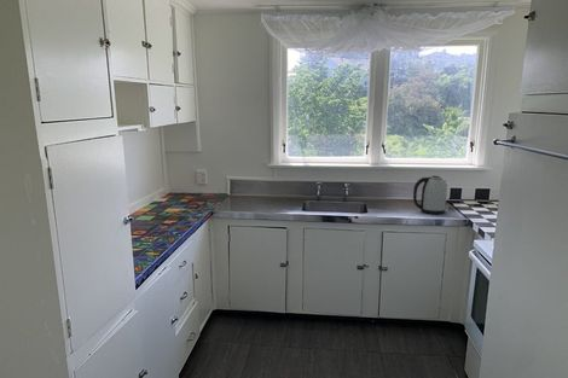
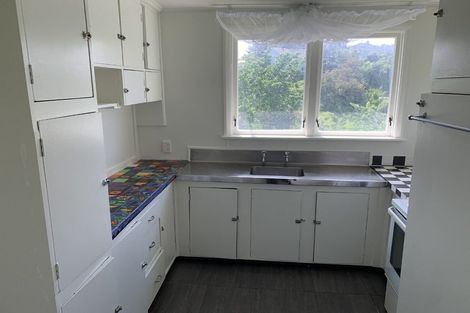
- kettle (429, 193)
